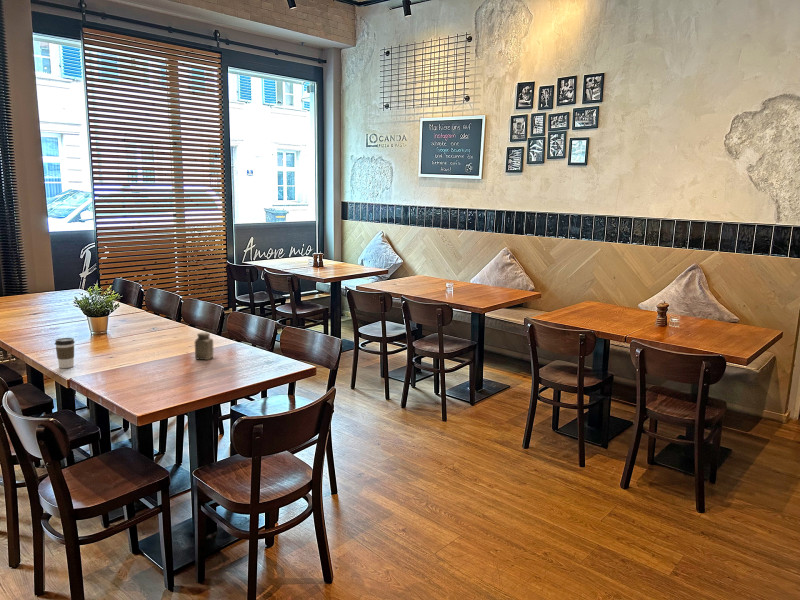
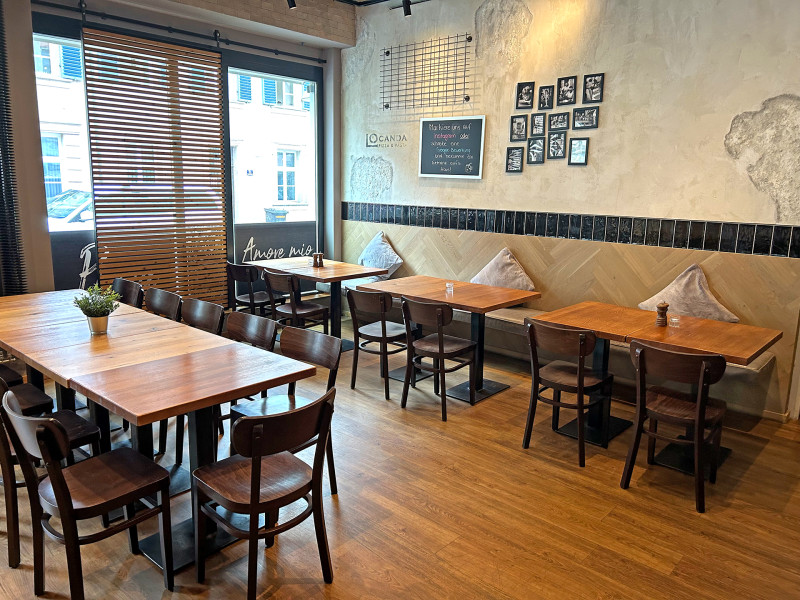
- coffee cup (65, 352)
- salt shaker (204, 345)
